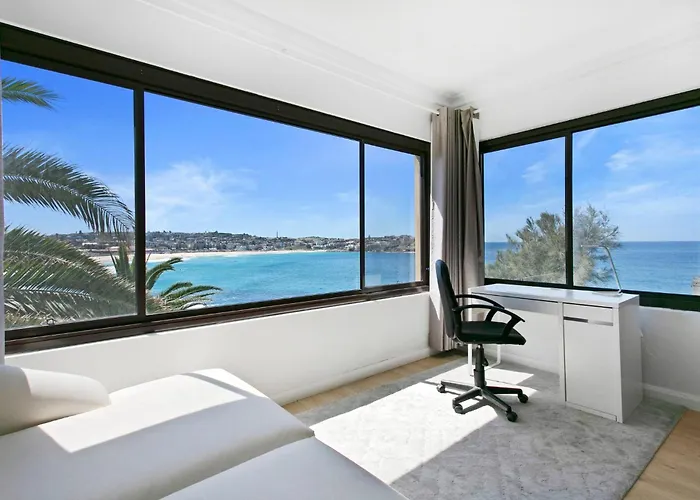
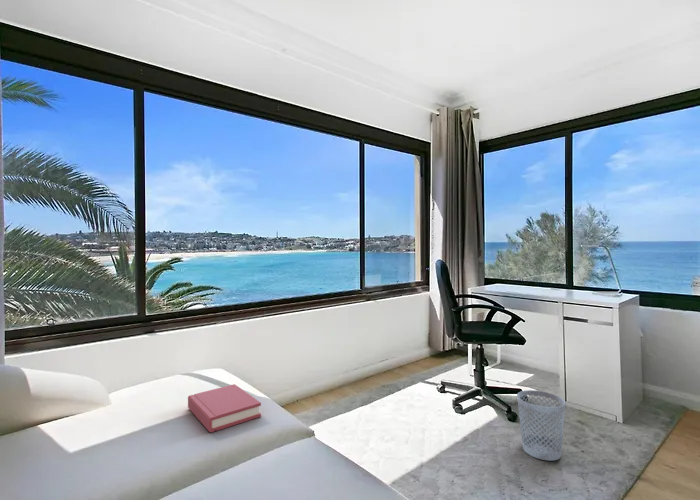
+ hardback book (223, 405)
+ wastebasket (540, 424)
